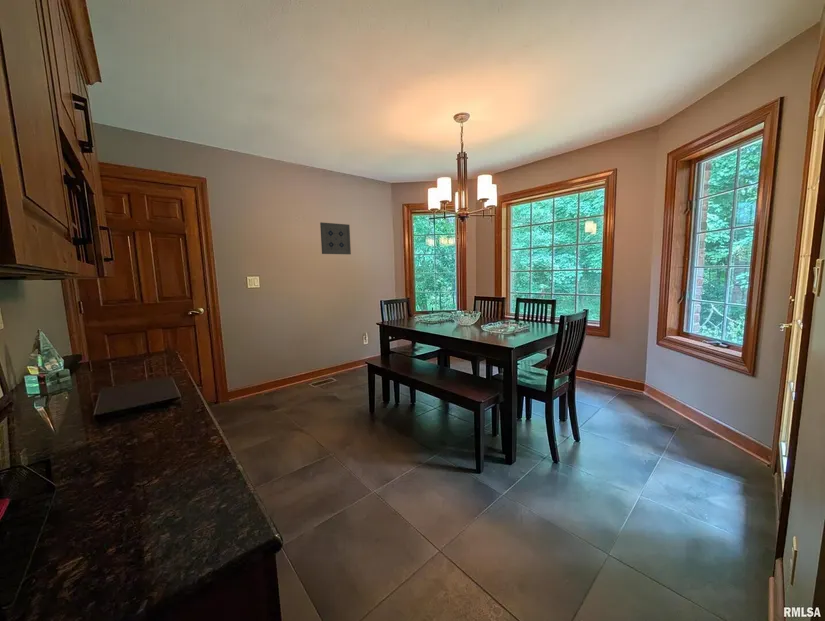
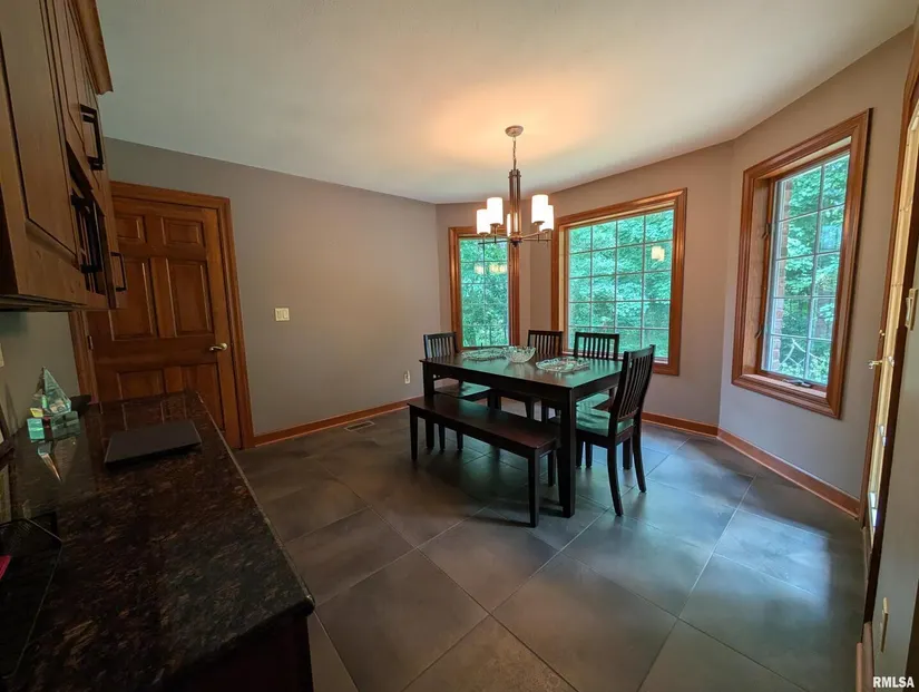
- wall art (335, 239)
